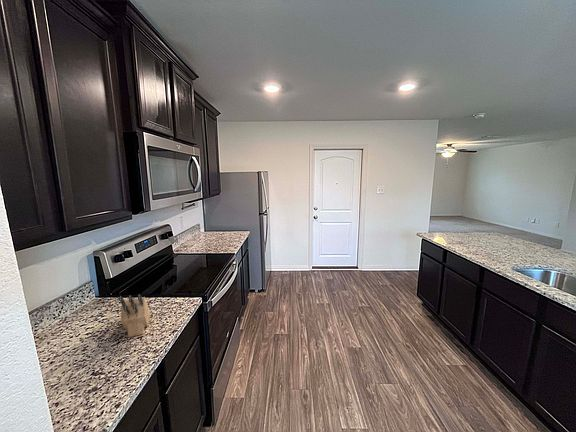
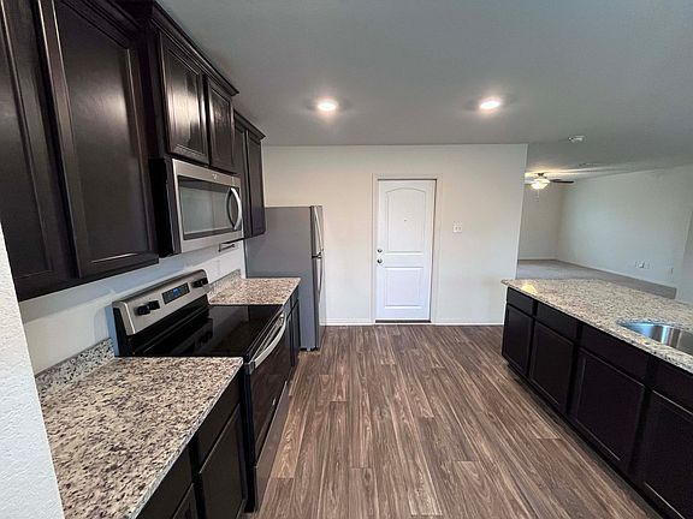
- knife block (135, 307)
